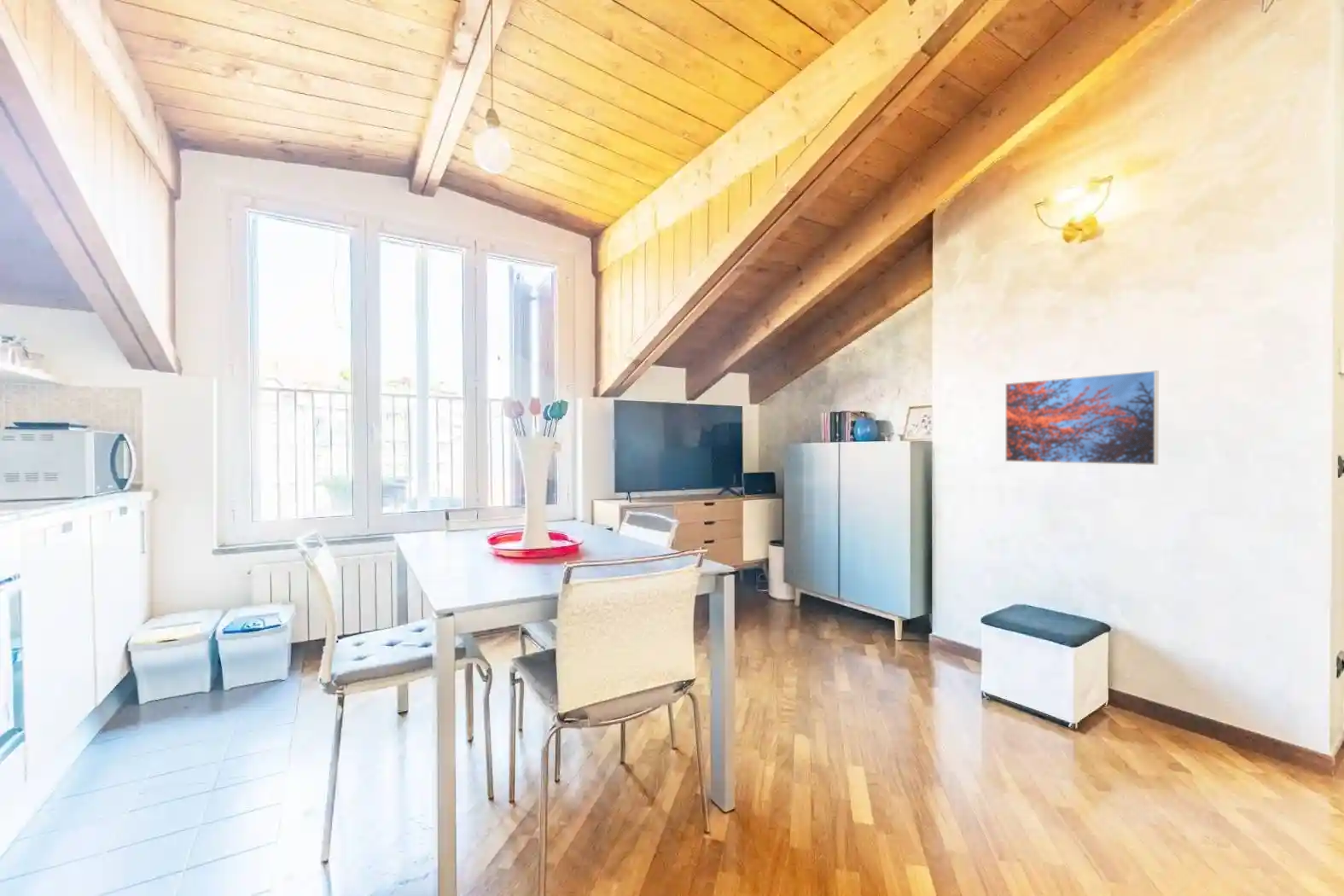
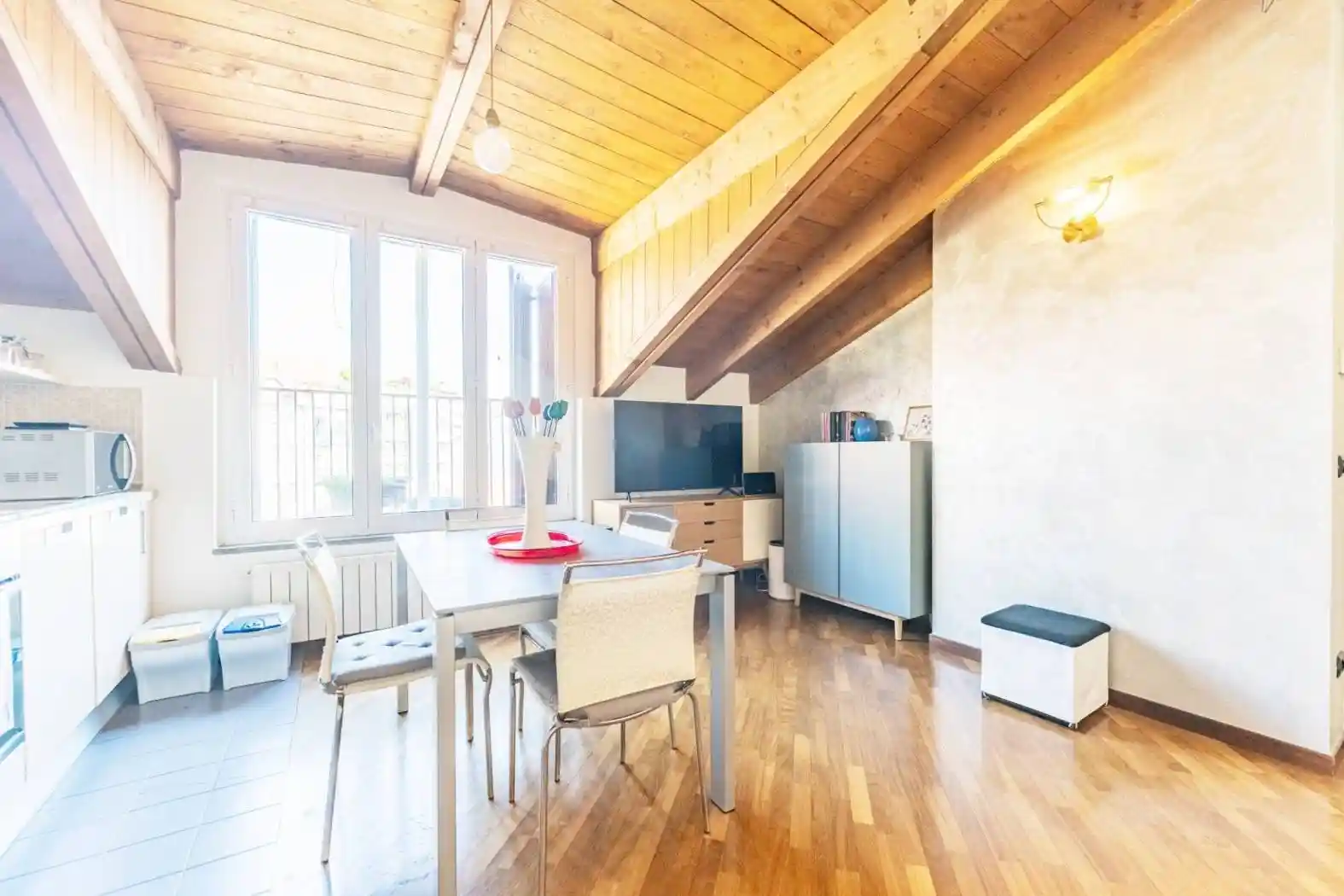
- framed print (1074, 420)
